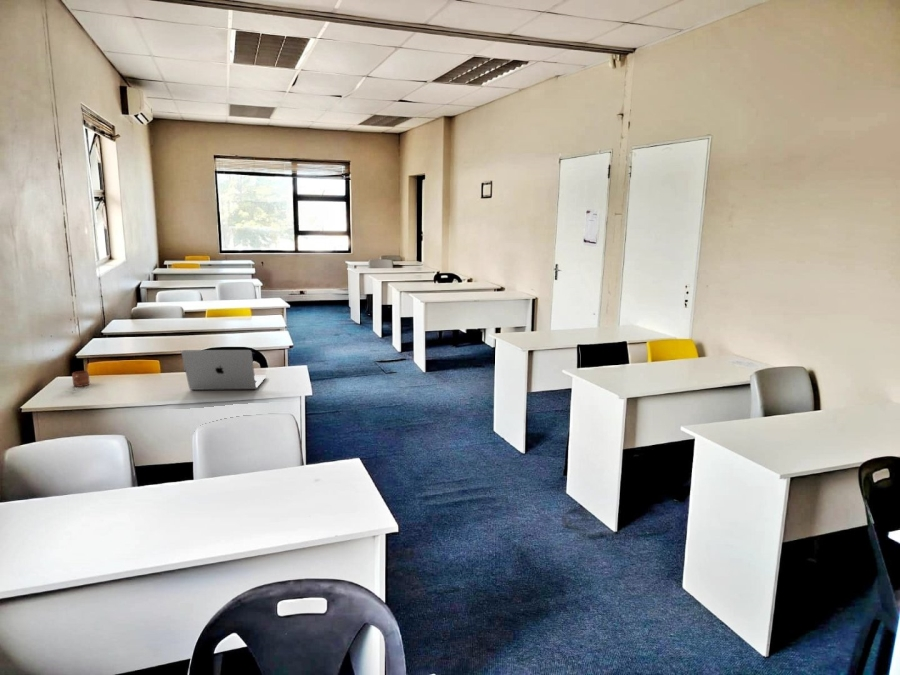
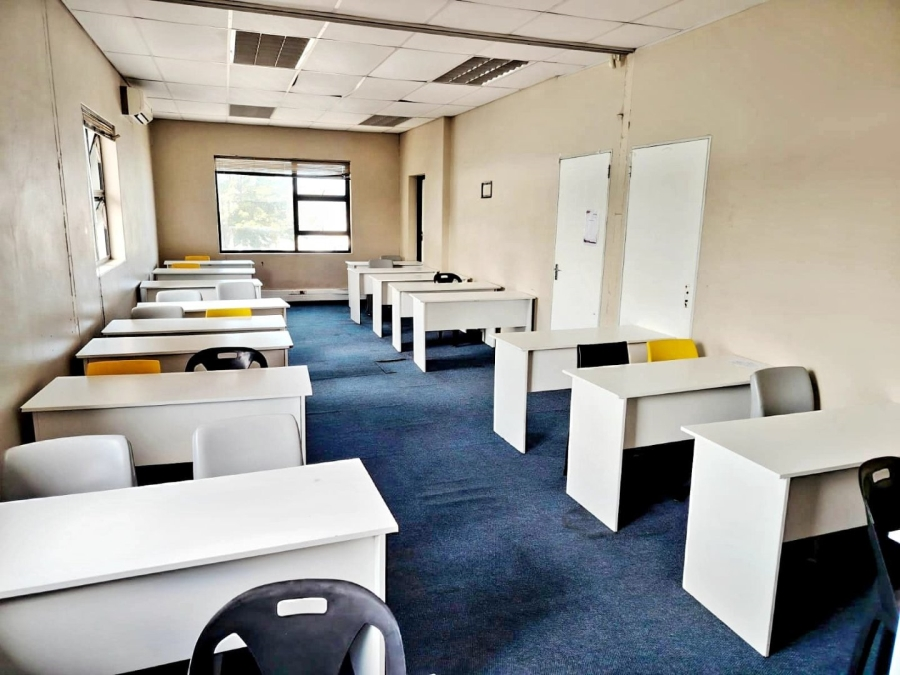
- laptop (226, 365)
- mug (78, 379)
